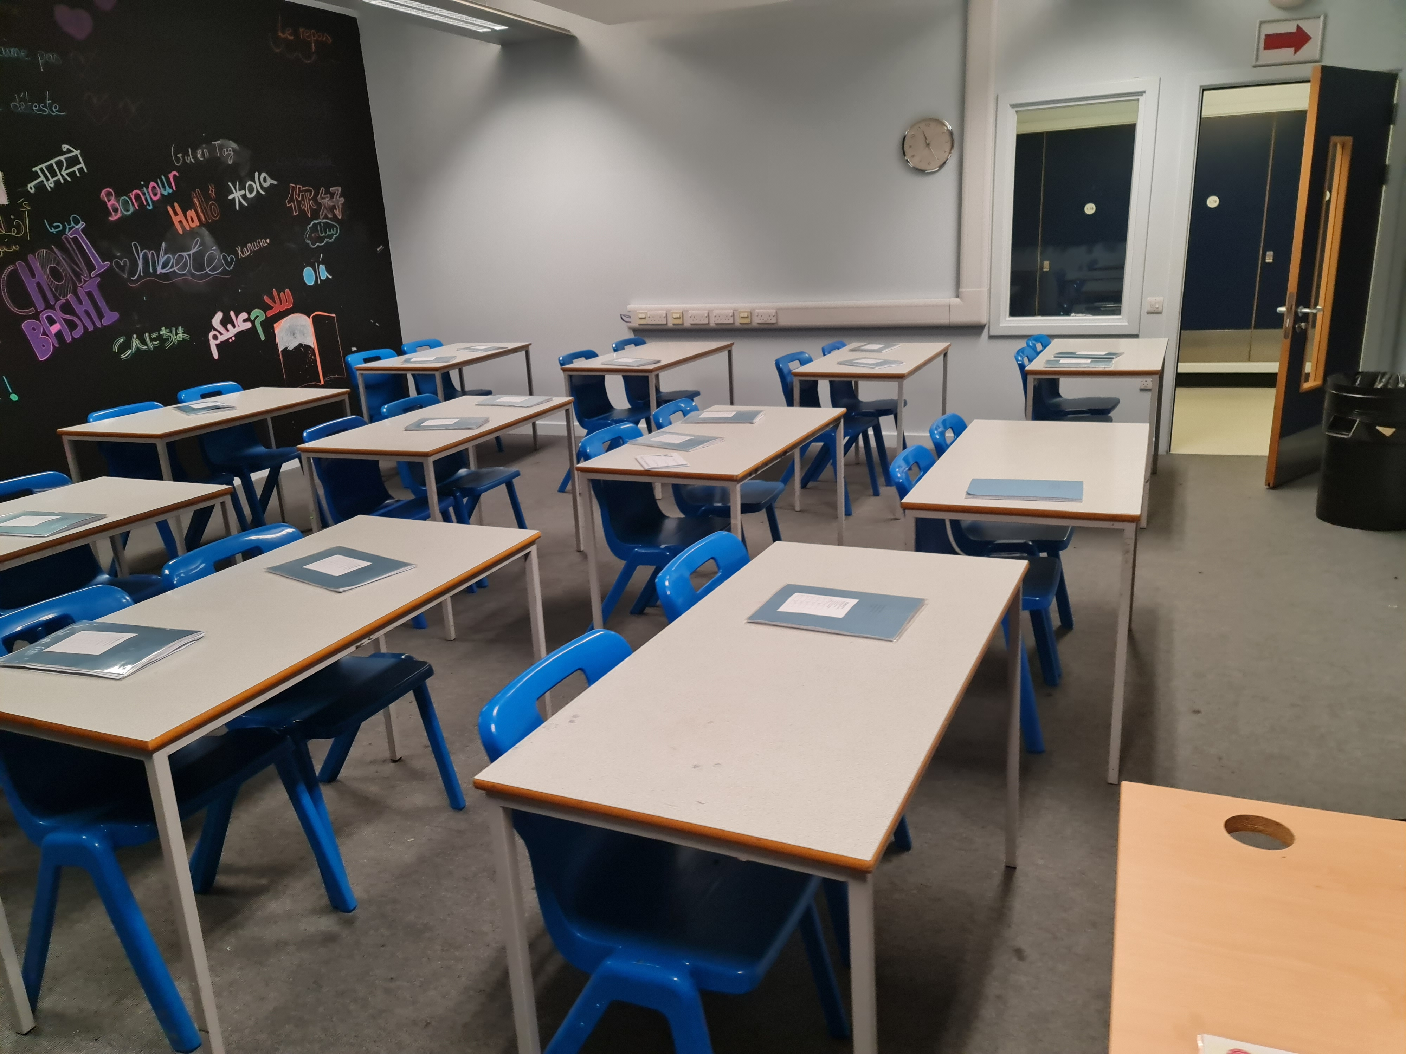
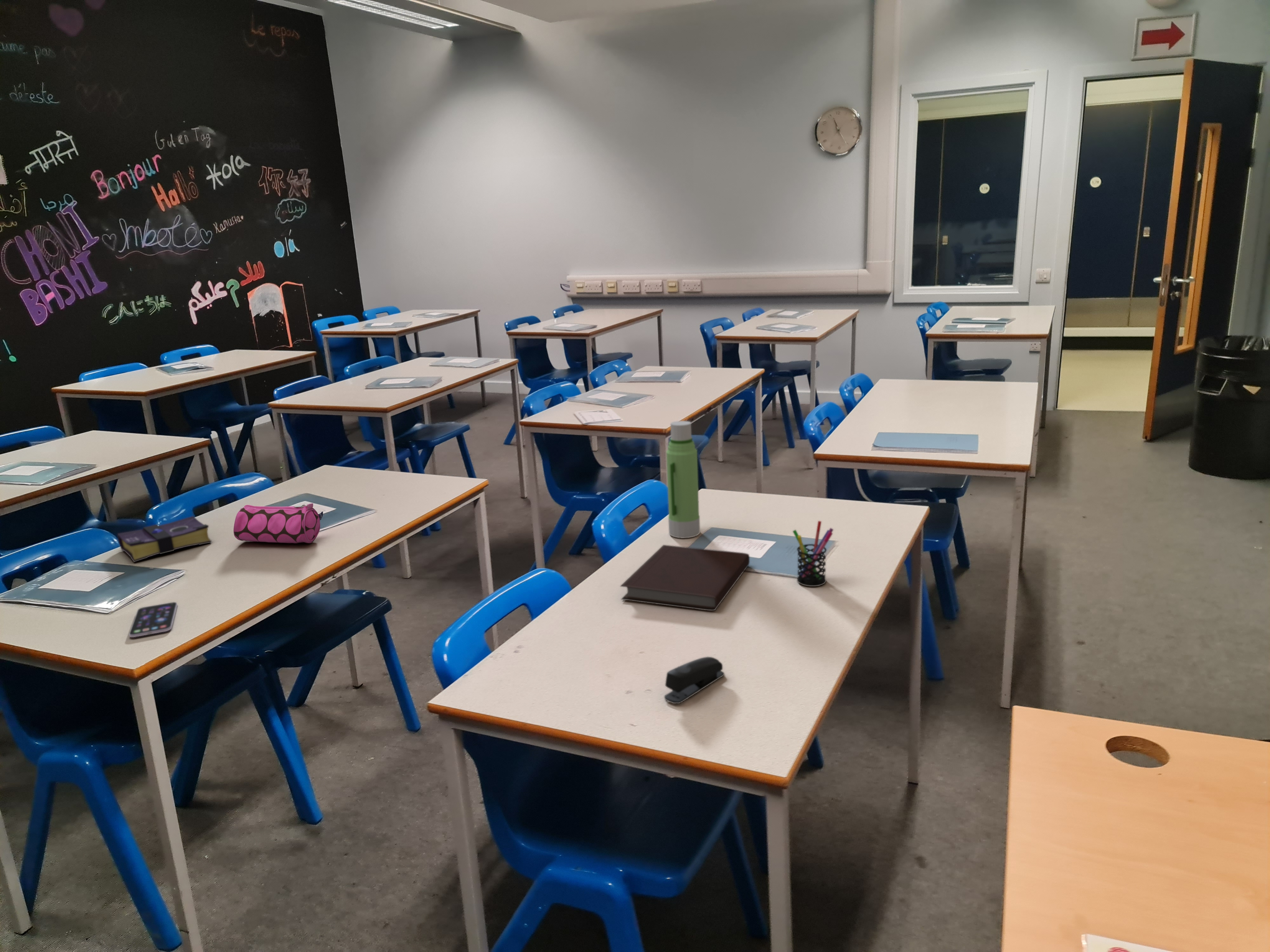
+ smartphone (154, 619)
+ pen holder (809, 552)
+ book (164, 537)
+ water bottle (681, 479)
+ stapler (695, 673)
+ pencil case (277, 522)
+ notebook (687, 575)
